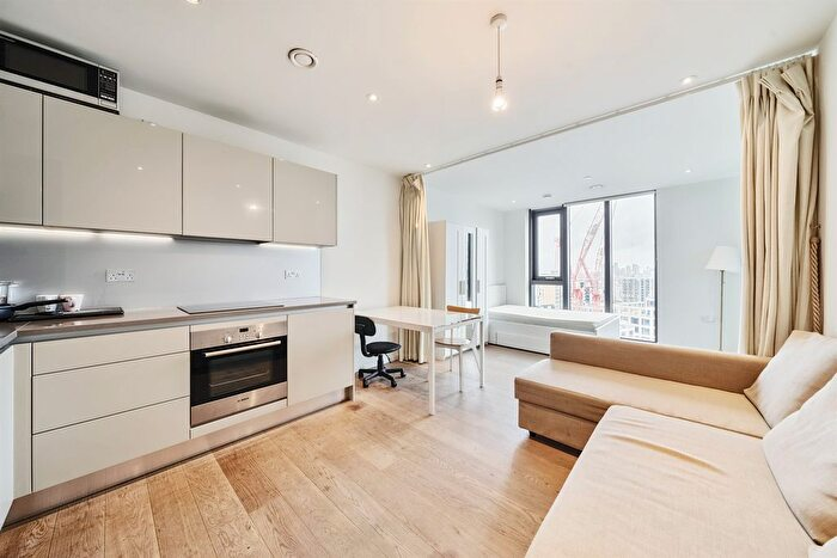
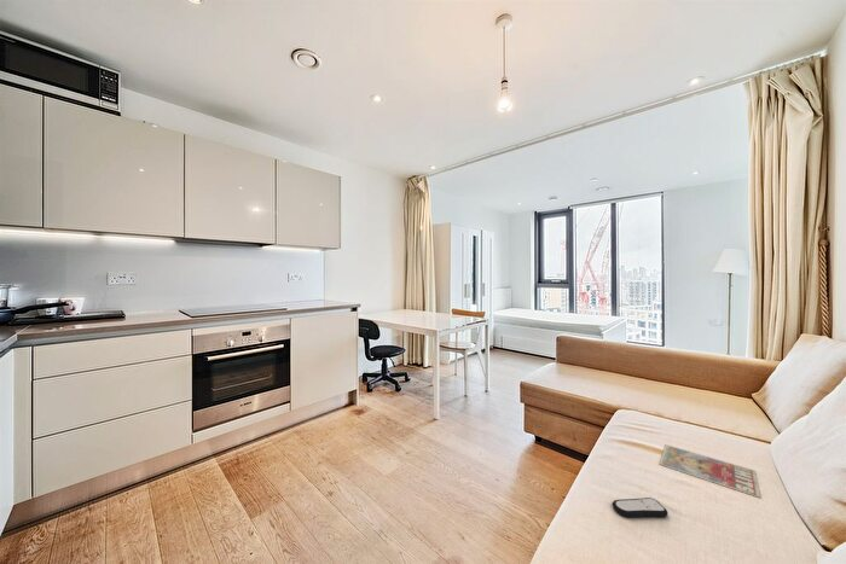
+ magazine (706, 466)
+ remote control (638, 507)
